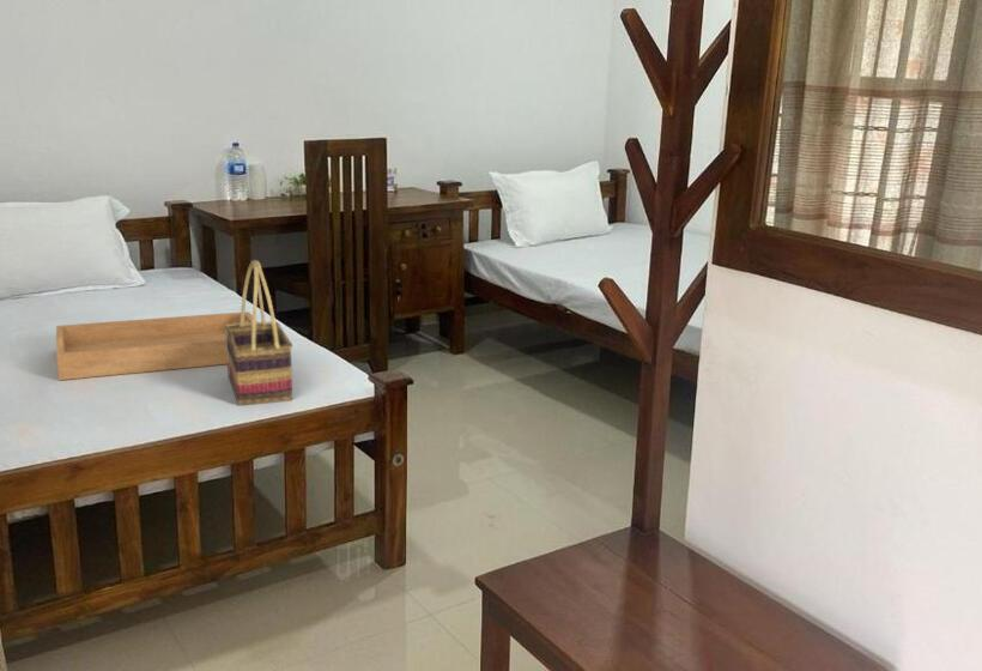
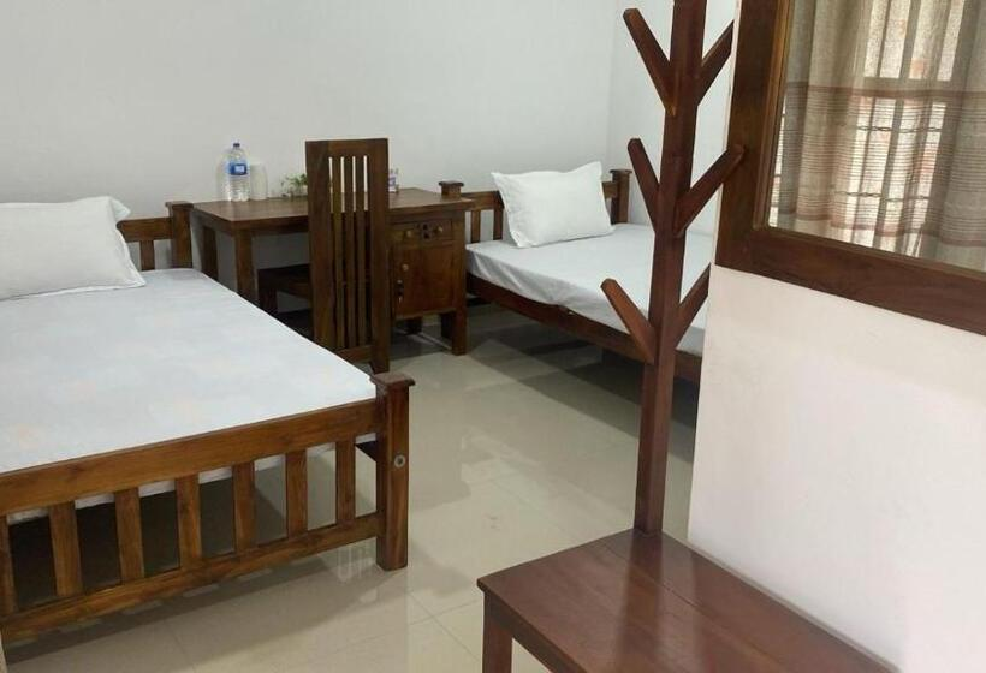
- serving tray (159, 339)
- woven basket (256, 326)
